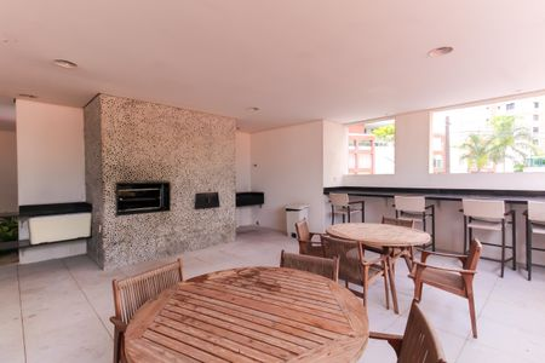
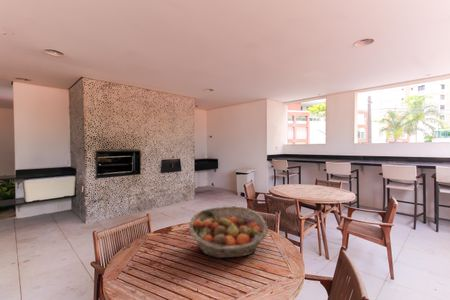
+ fruit basket (228, 230)
